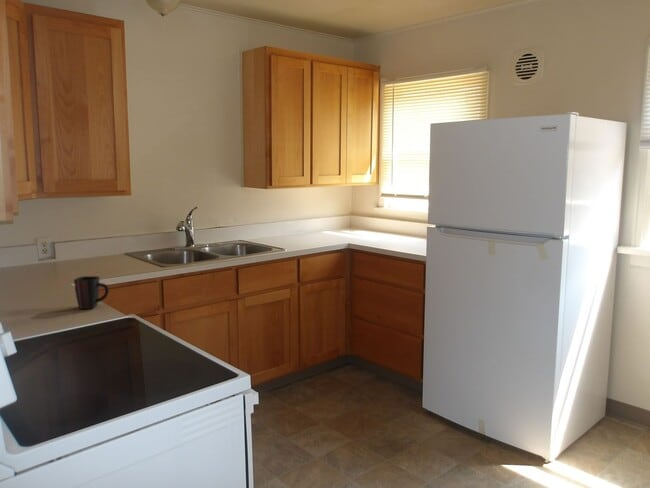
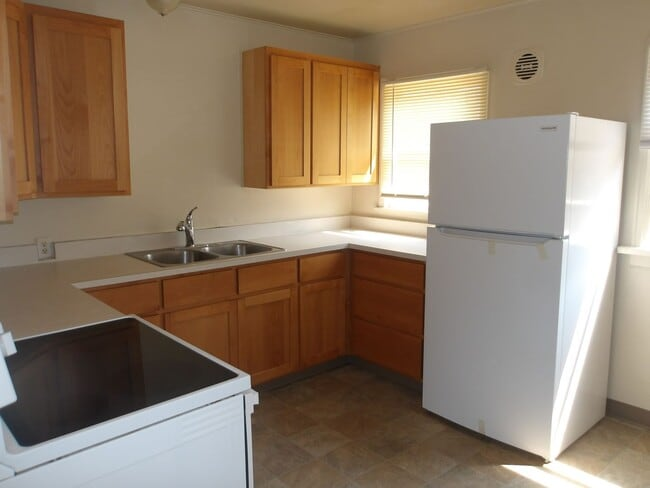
- mug (91, 292)
